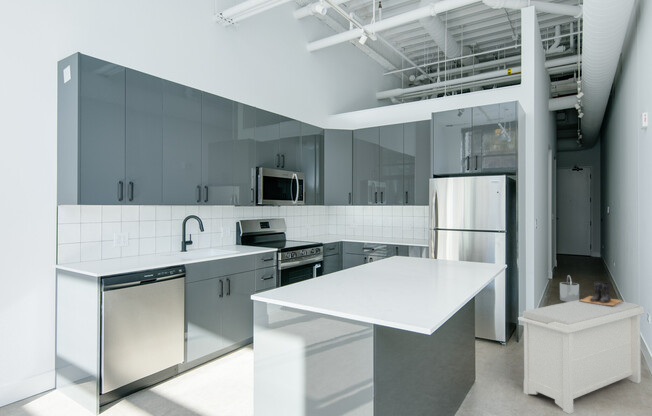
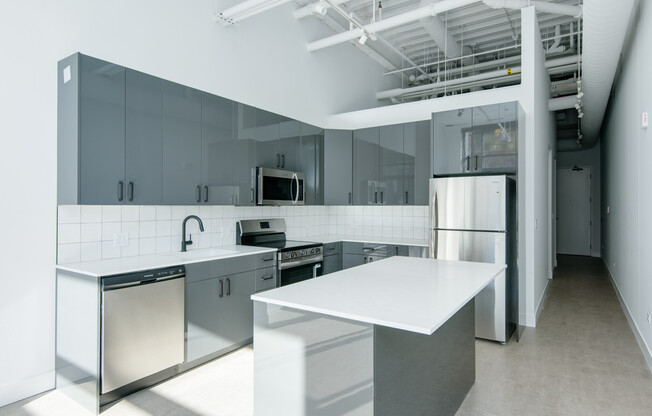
- bucket (569, 287)
- bench (583, 347)
- boots (600, 292)
